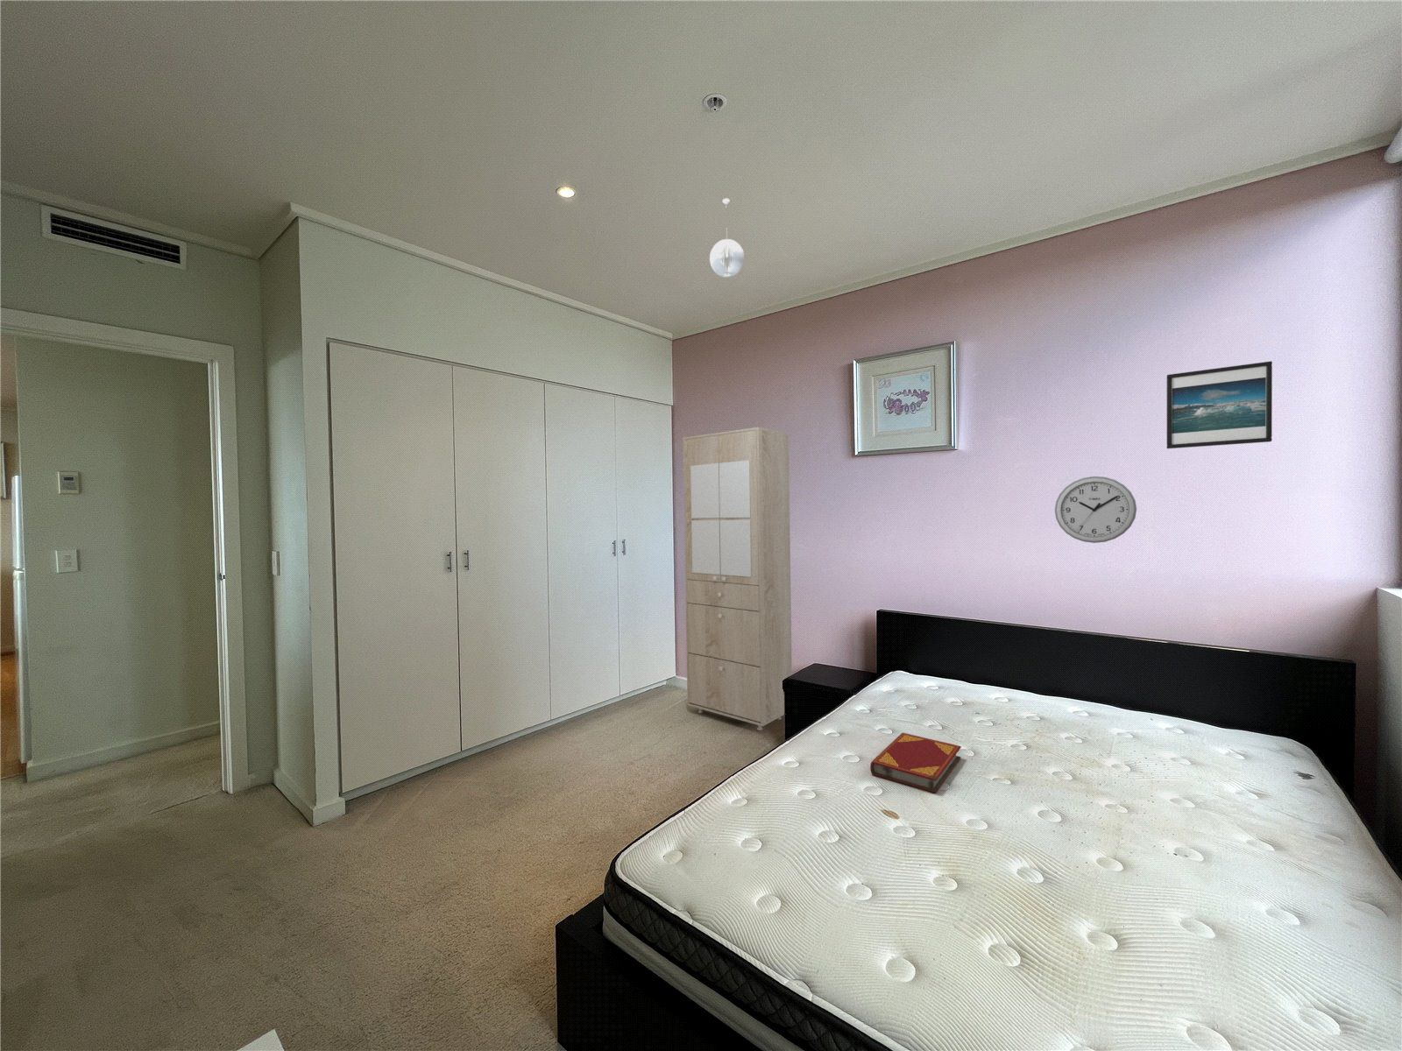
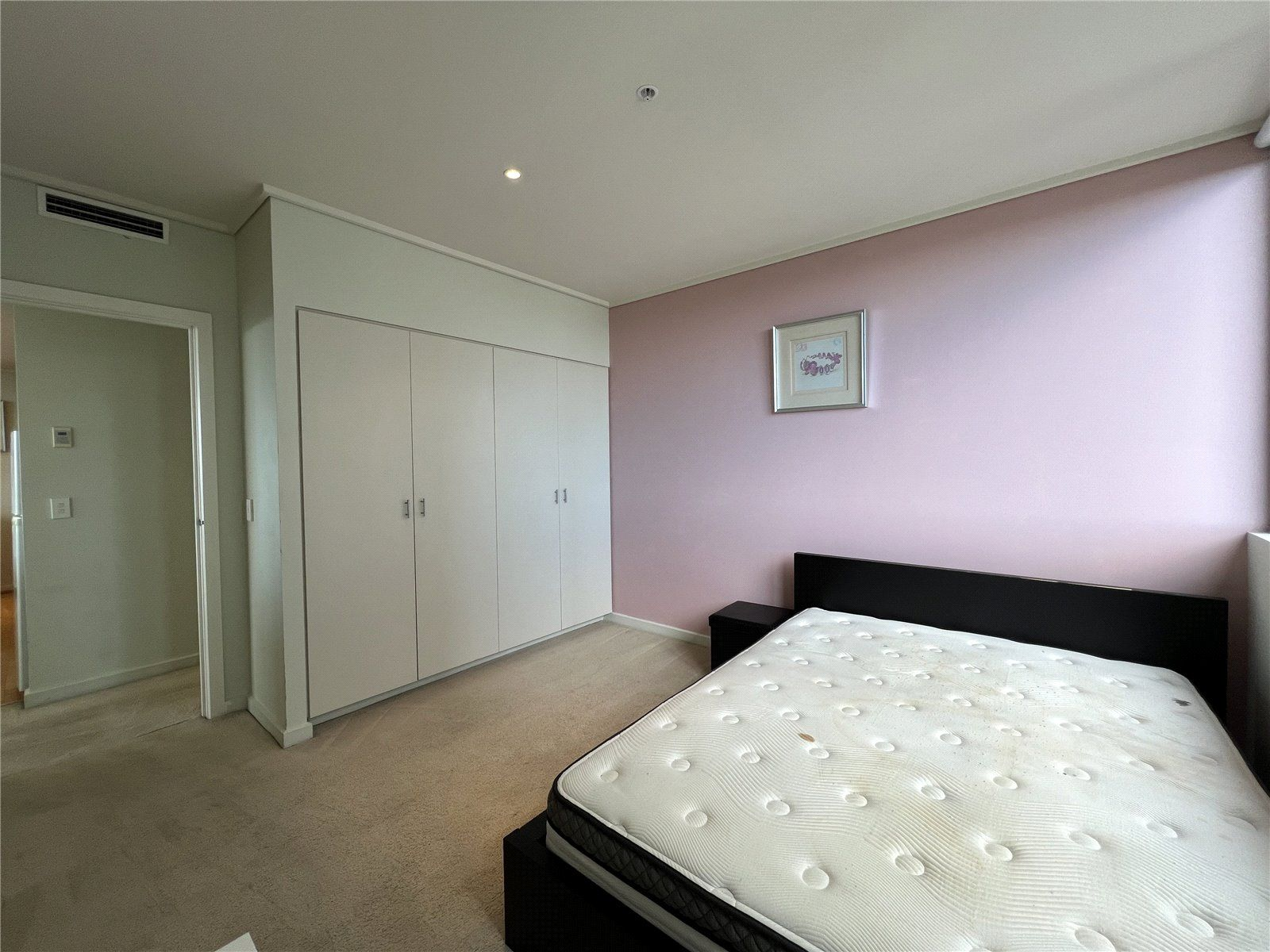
- cabinet (736, 575)
- pendant light (726, 237)
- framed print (1217, 406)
- wall clock (1094, 509)
- hardback book (916, 760)
